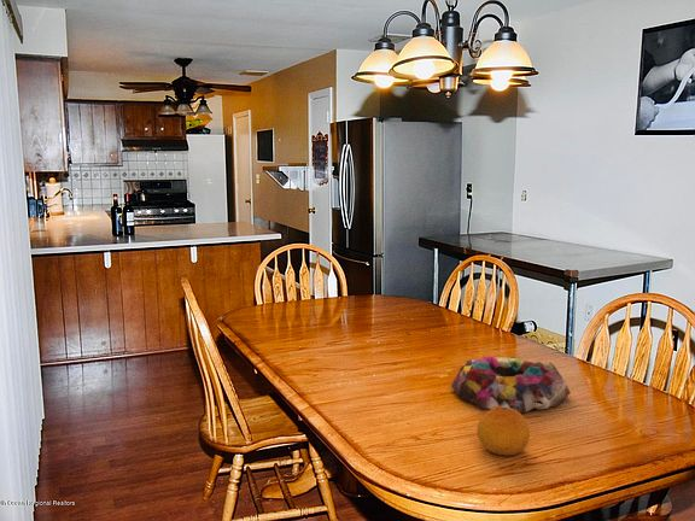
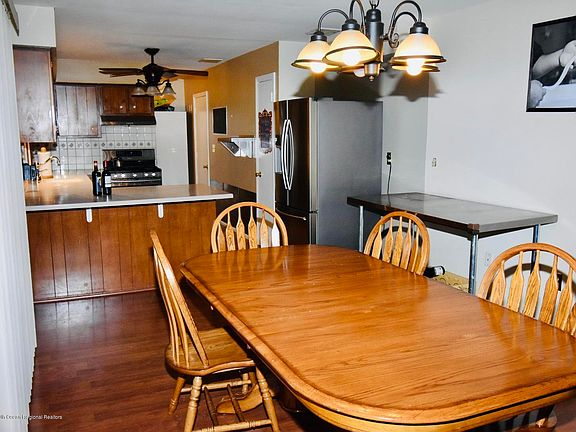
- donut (509, 376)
- fruit (503, 428)
